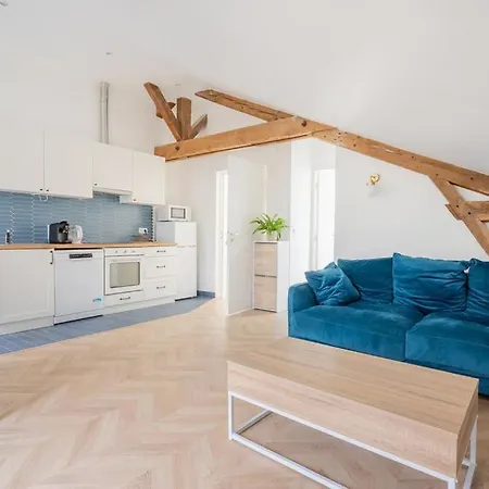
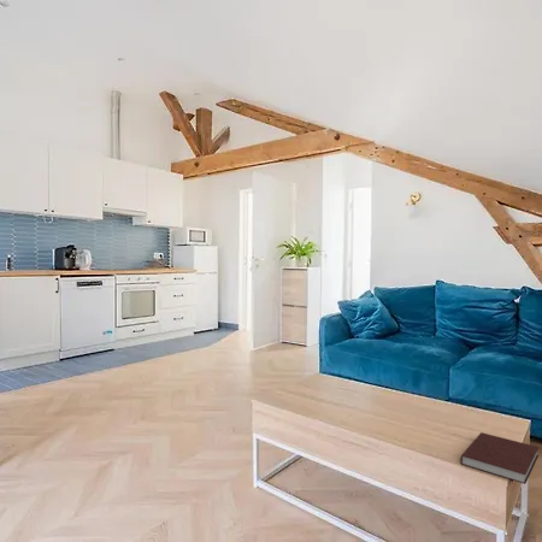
+ notebook (500, 455)
